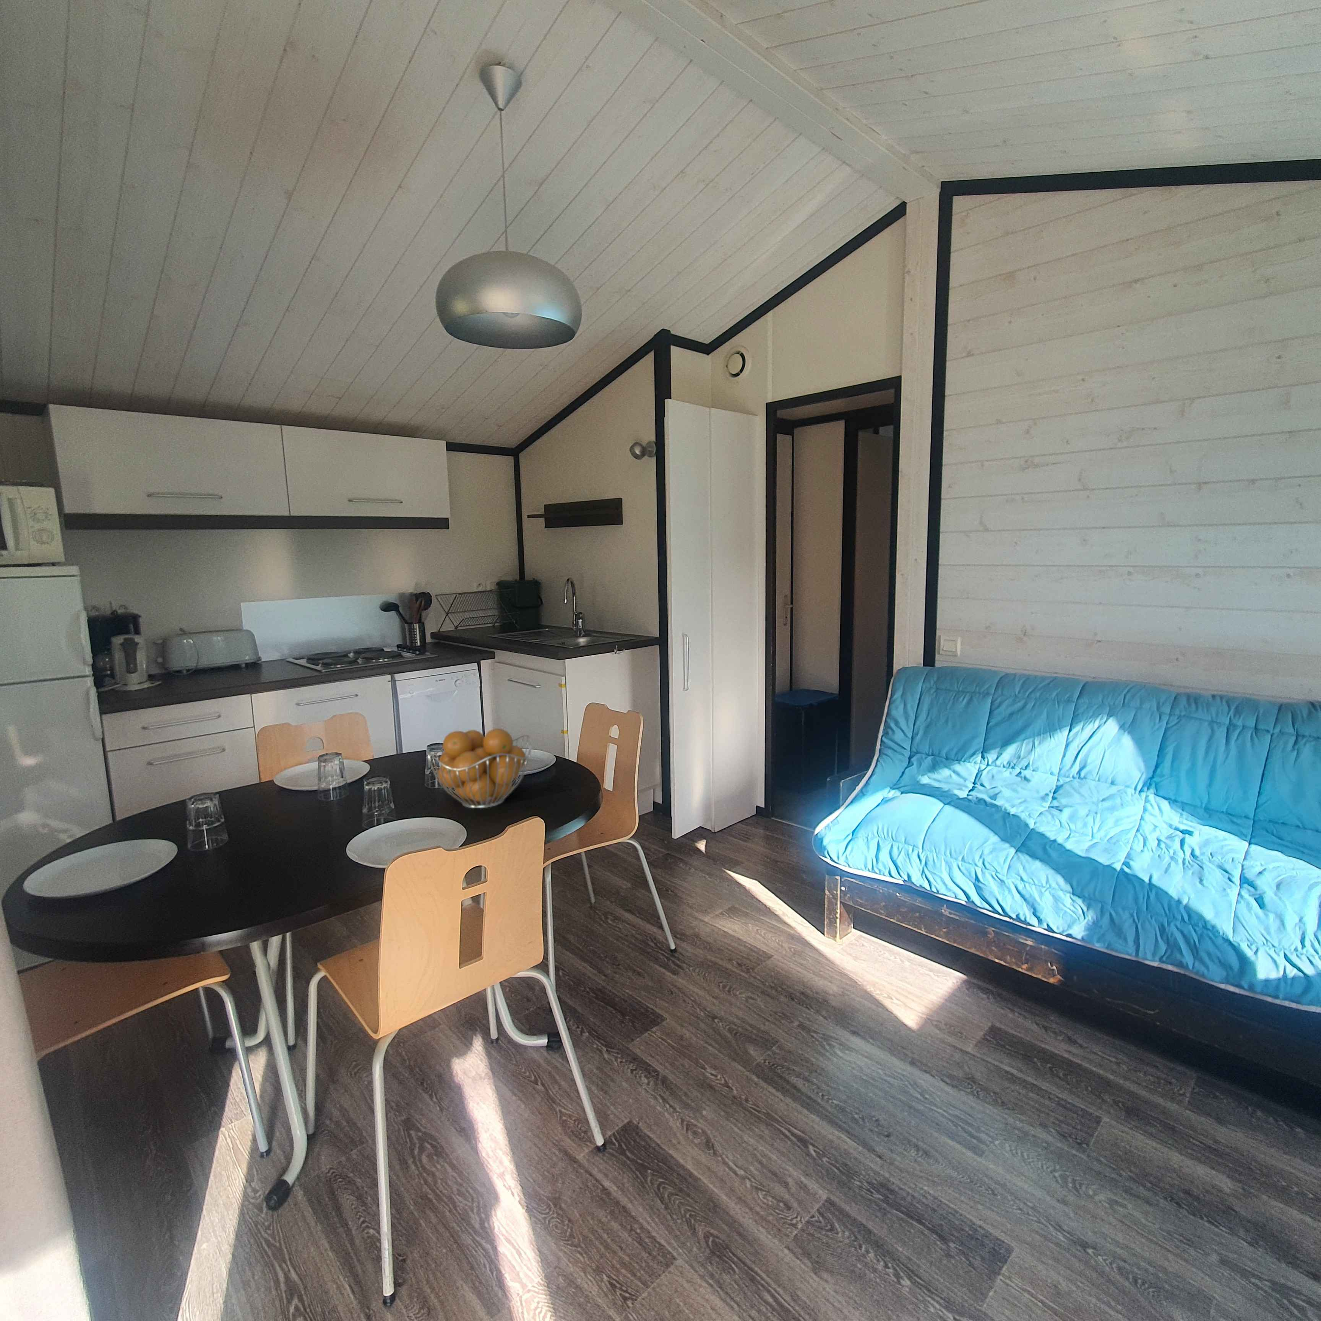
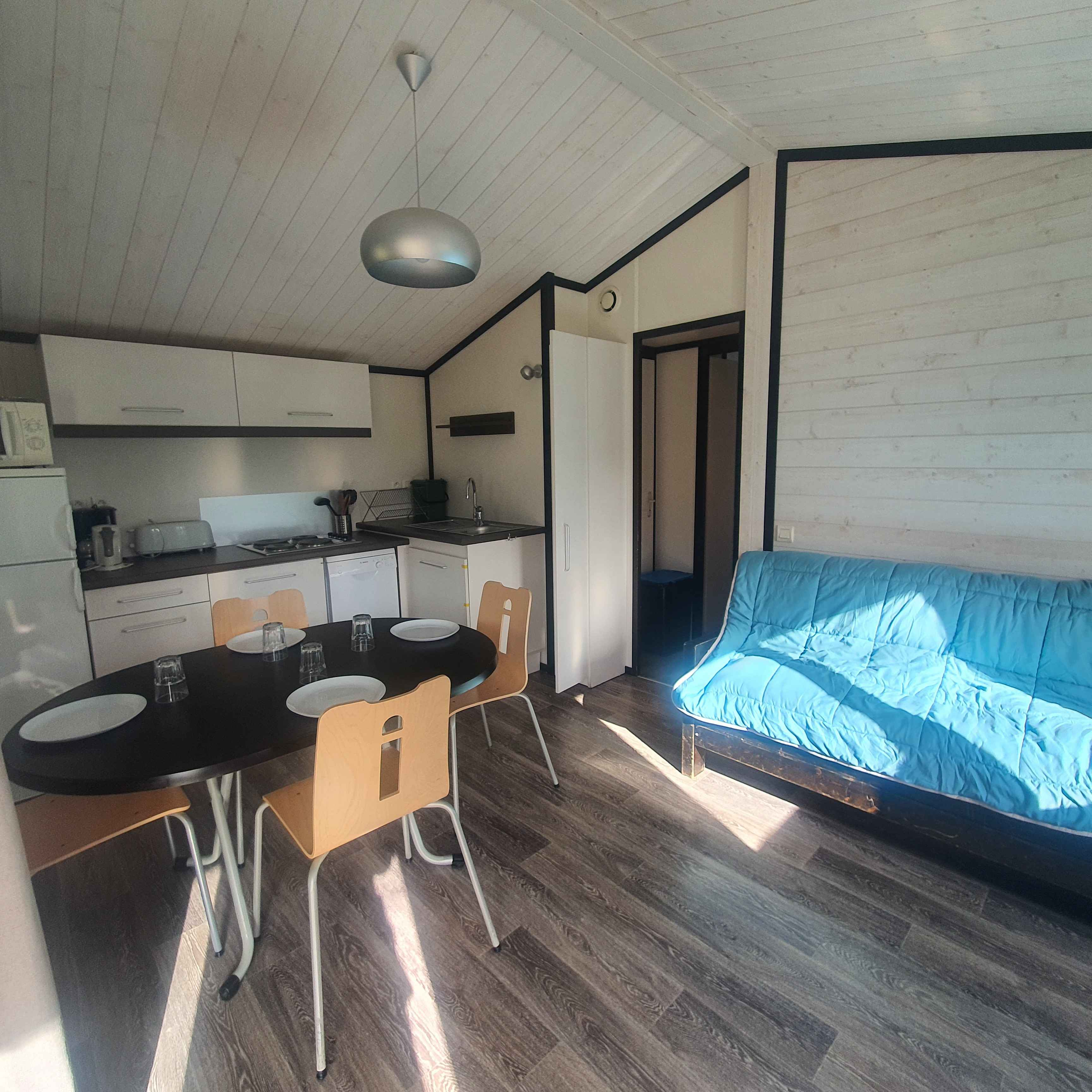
- fruit basket (481, 766)
